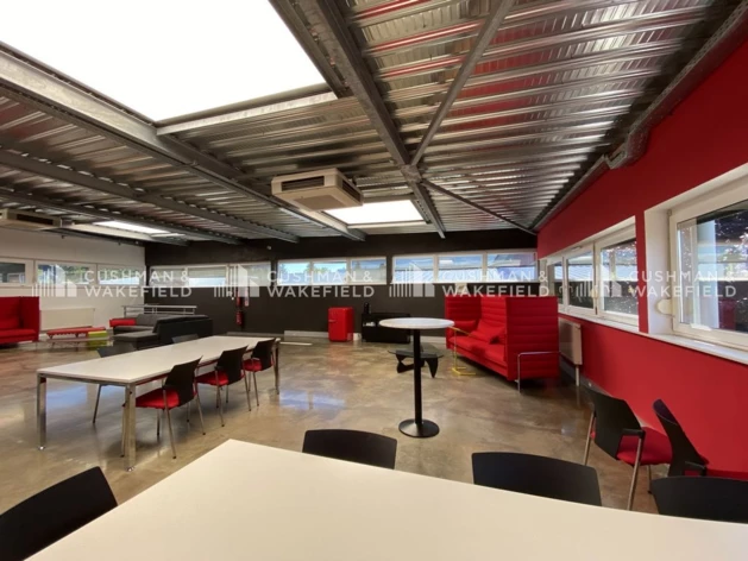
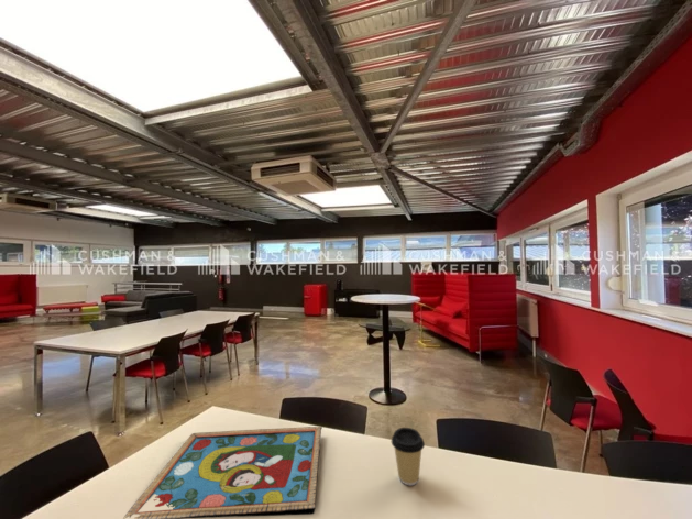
+ coffee cup (407, 456)
+ framed painting (242, 465)
